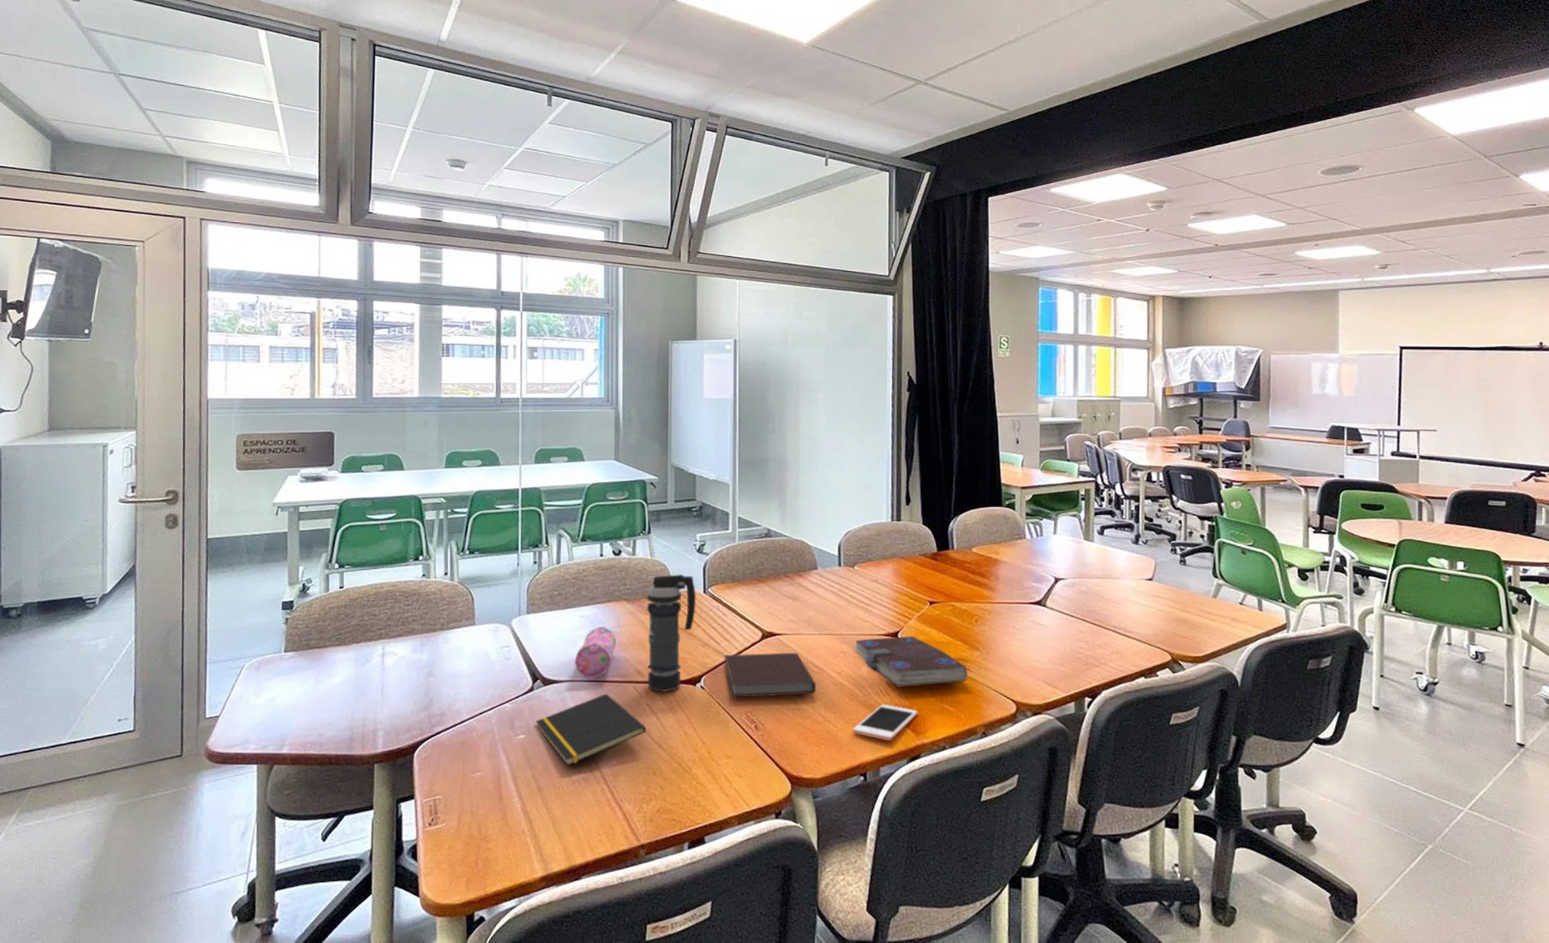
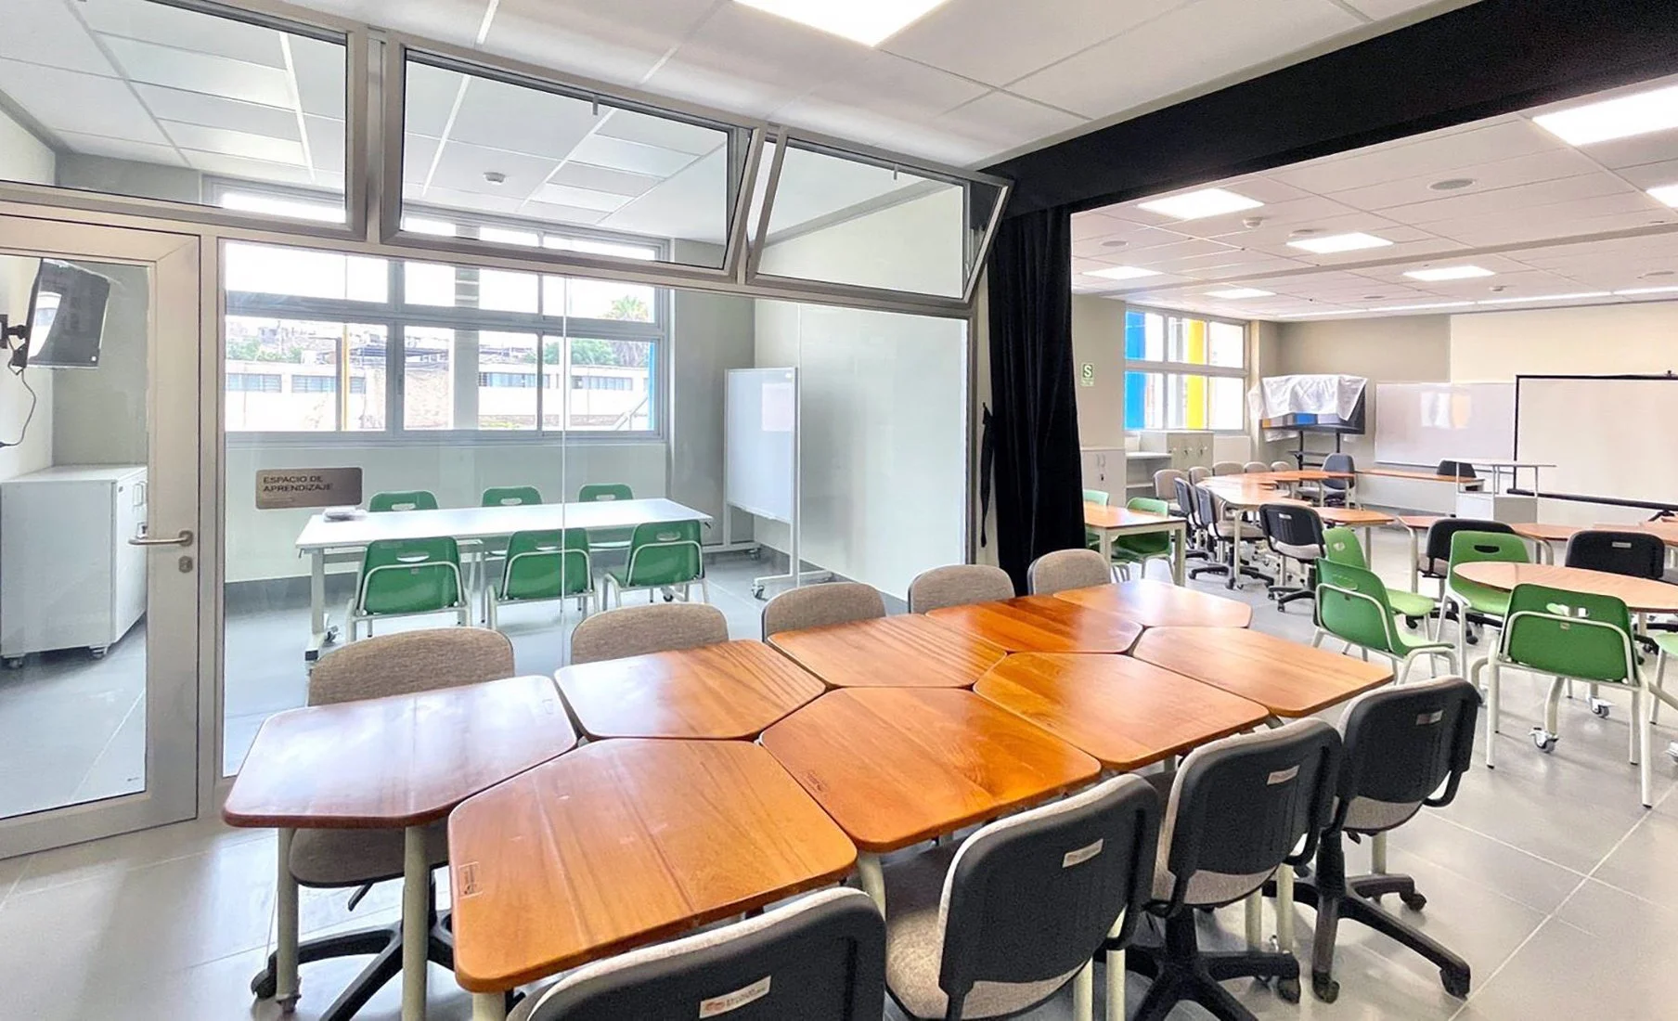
- cell phone (886, 721)
- notebook (767, 673)
- smoke grenade (670, 631)
- pencil case (596, 650)
- book (906, 659)
- notepad (589, 726)
